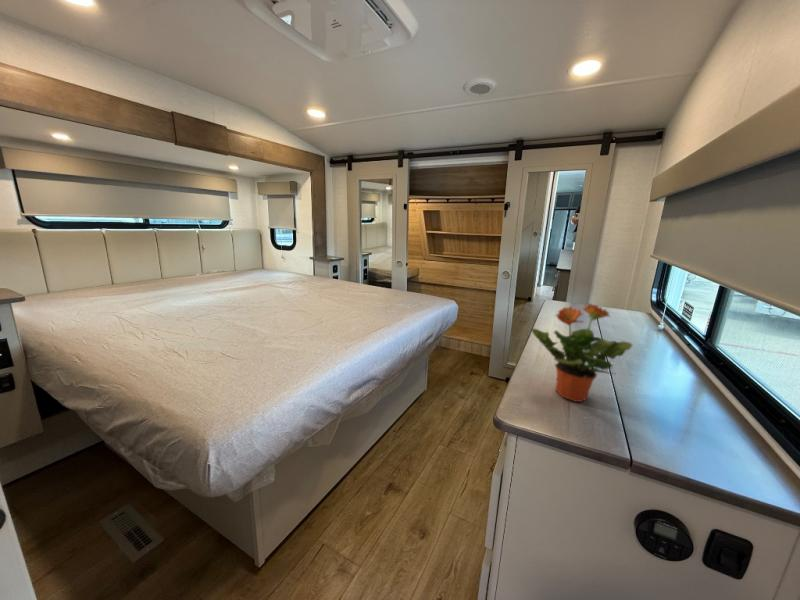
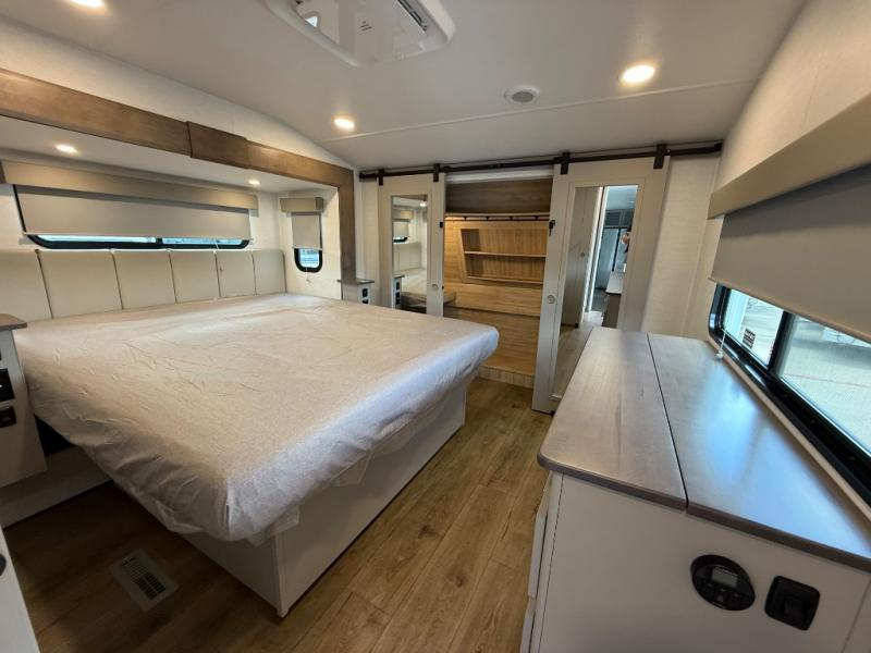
- potted plant (576, 350)
